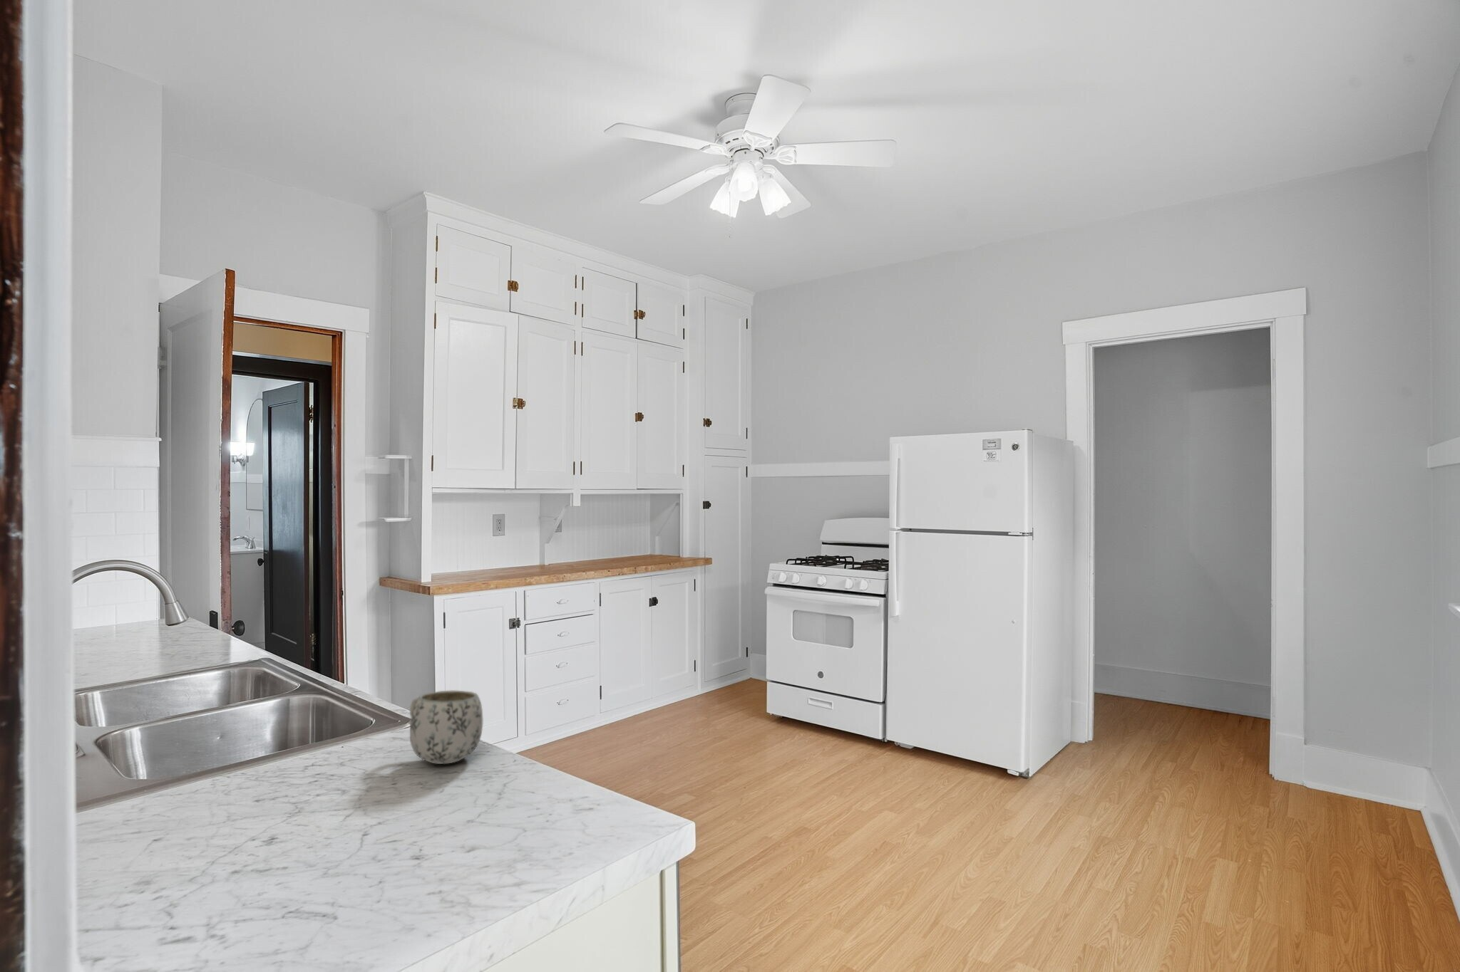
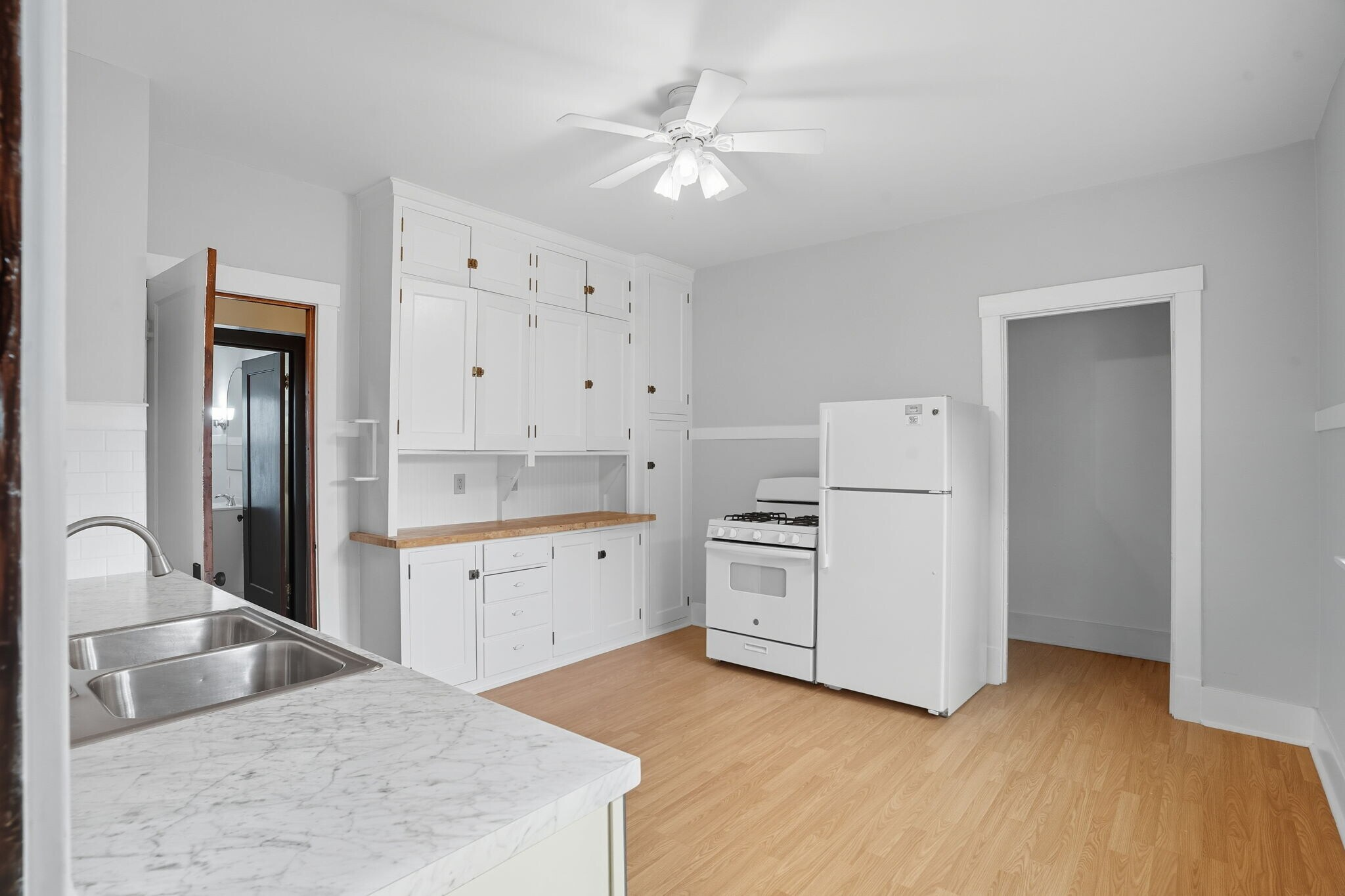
- mug (440, 725)
